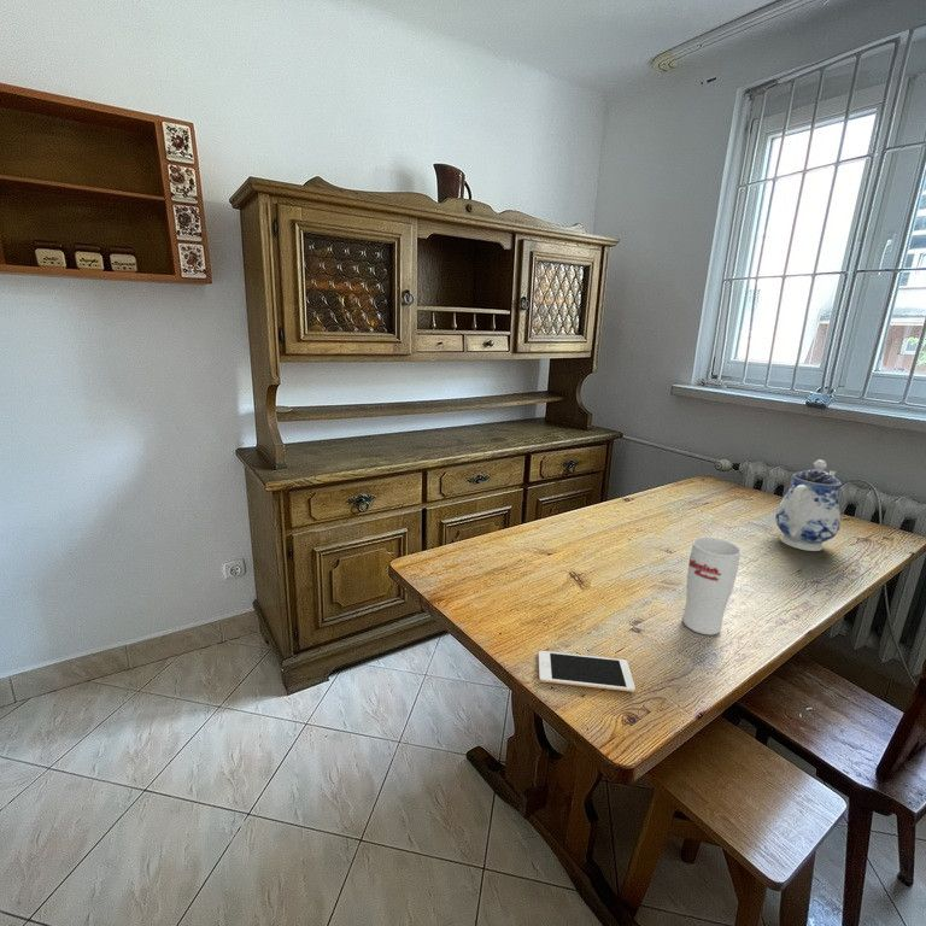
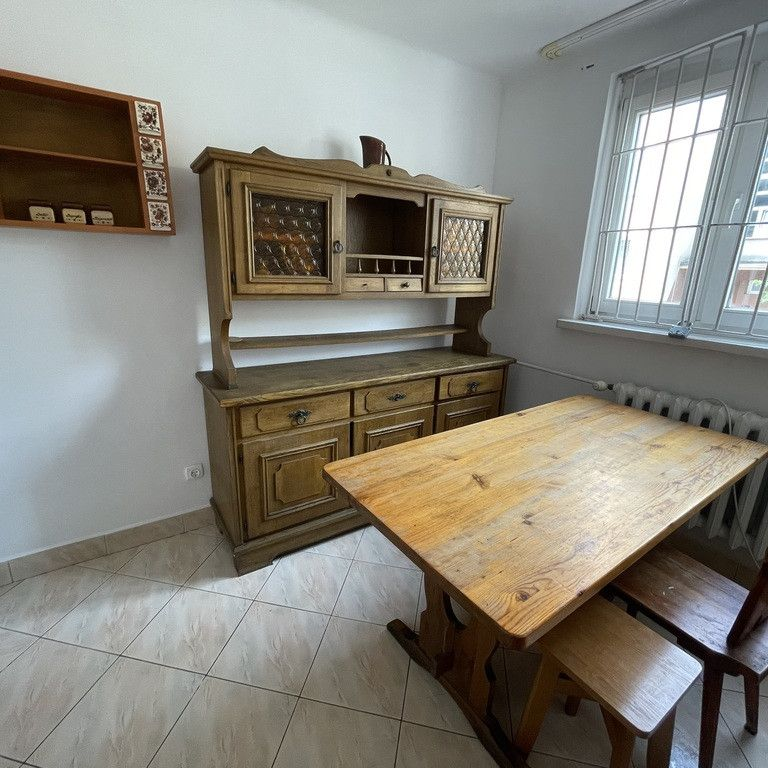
- cell phone (584, 670)
- cup (708, 586)
- teapot (810, 503)
